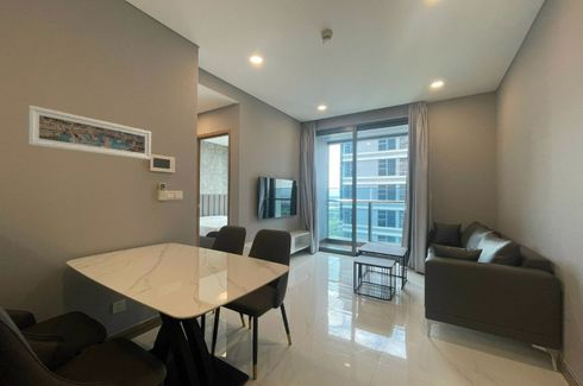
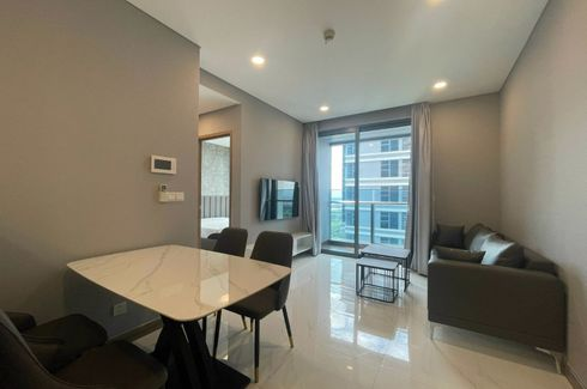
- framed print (99, 137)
